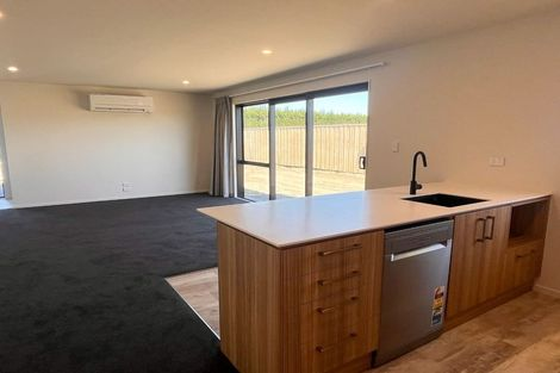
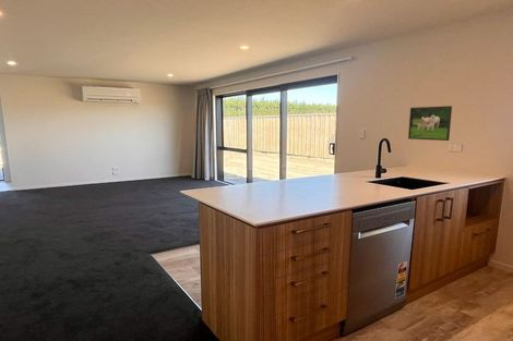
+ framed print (428, 123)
